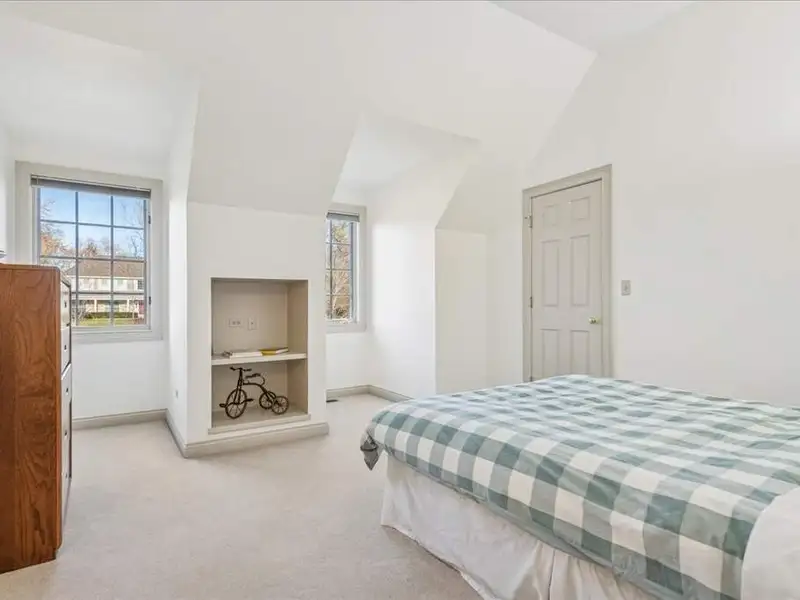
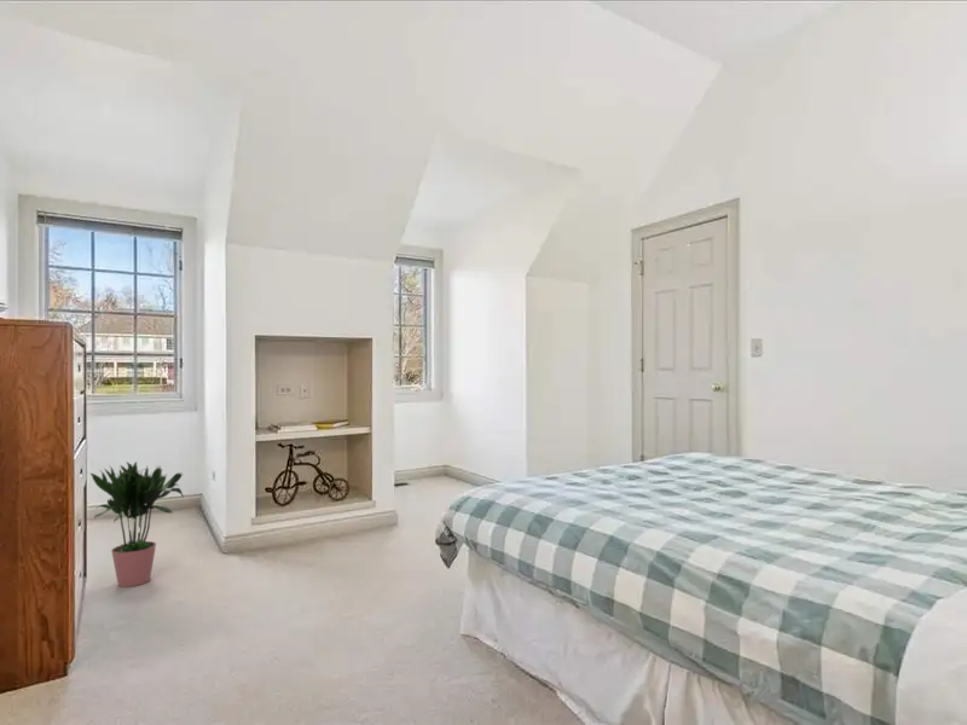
+ potted plant (139, 518)
